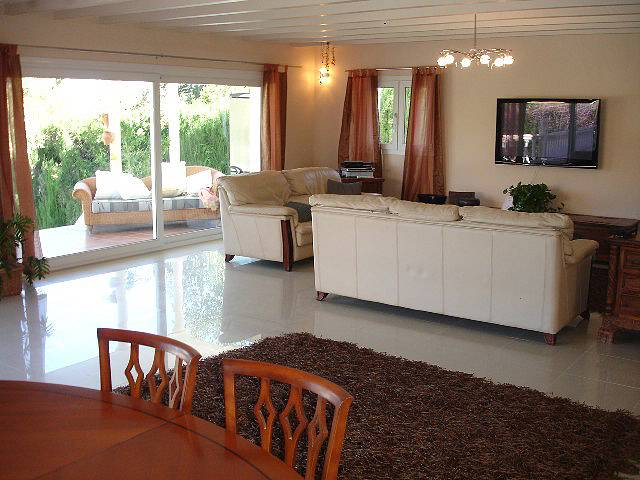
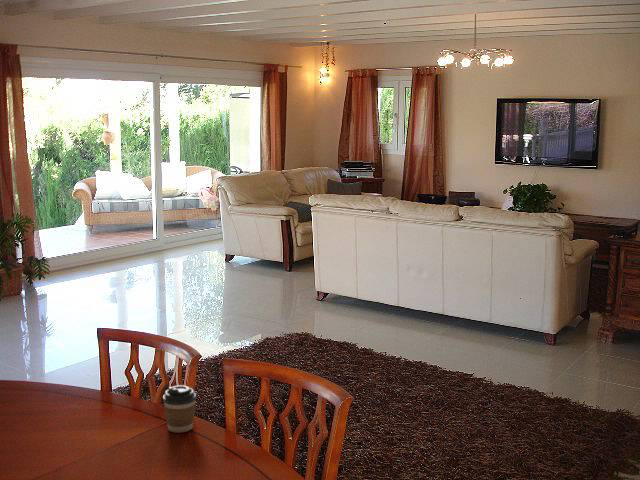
+ coffee cup (179, 406)
